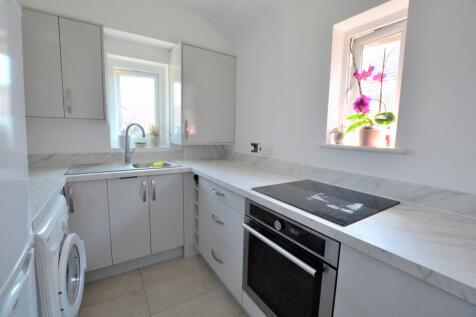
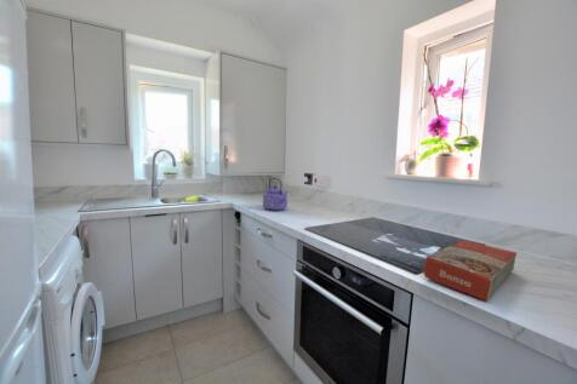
+ macaroni box (472, 264)
+ kettle (276, 194)
